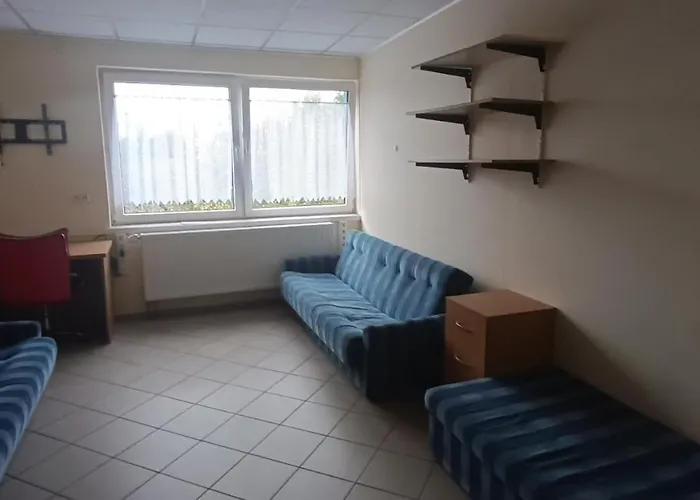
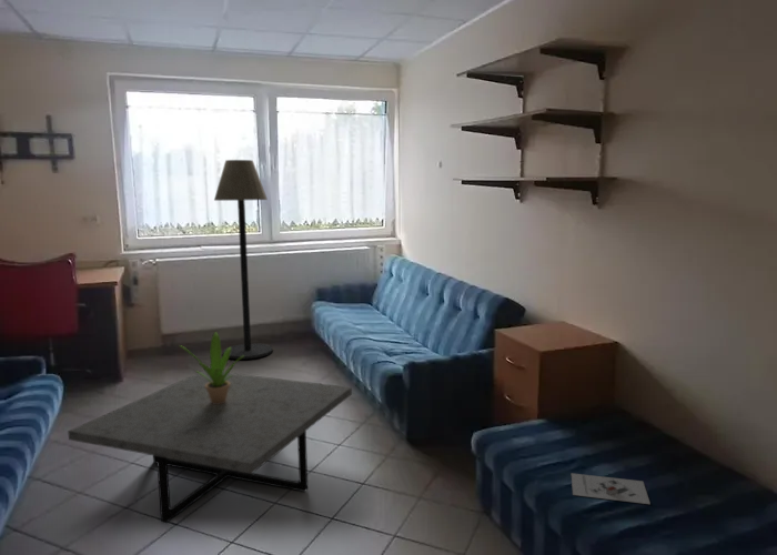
+ potted plant (219, 370)
+ floor lamp (243, 259)
+ architectural model (608, 485)
+ coffee table (224, 441)
